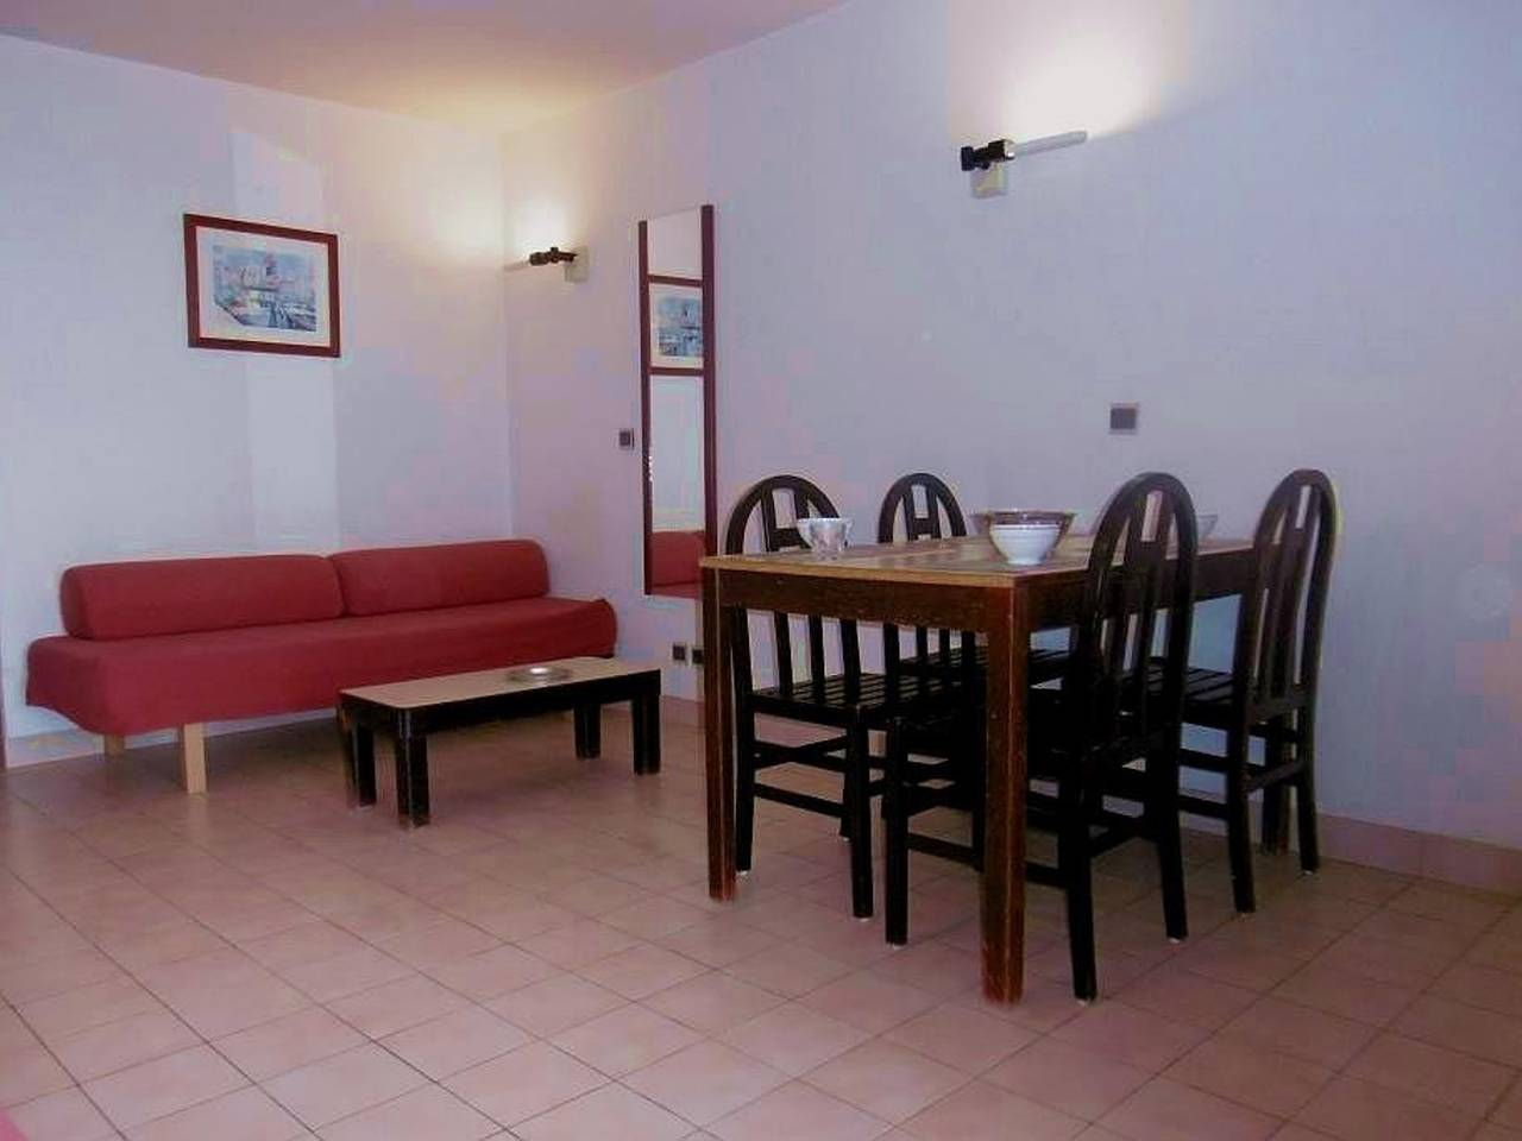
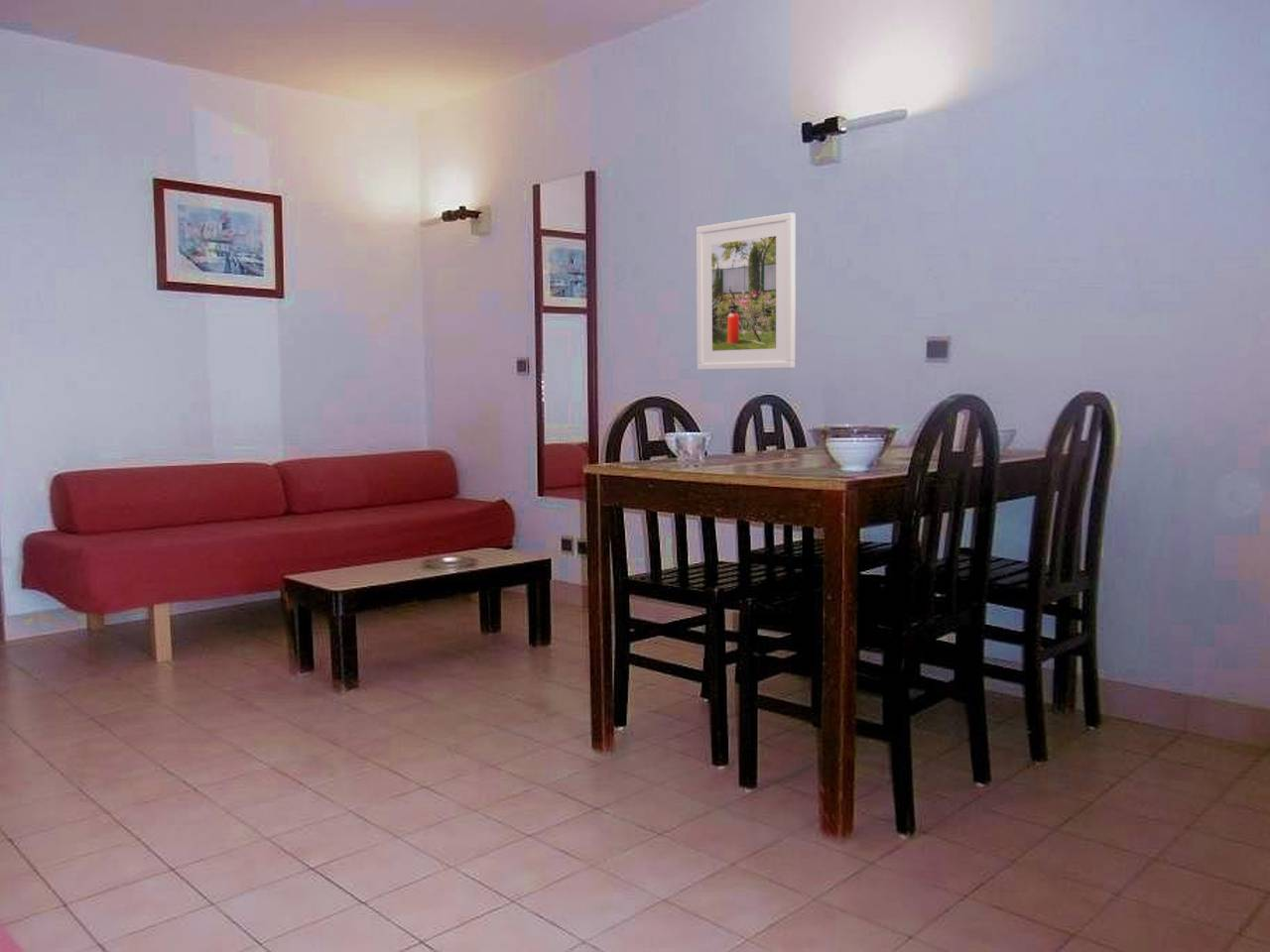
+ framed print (744, 295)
